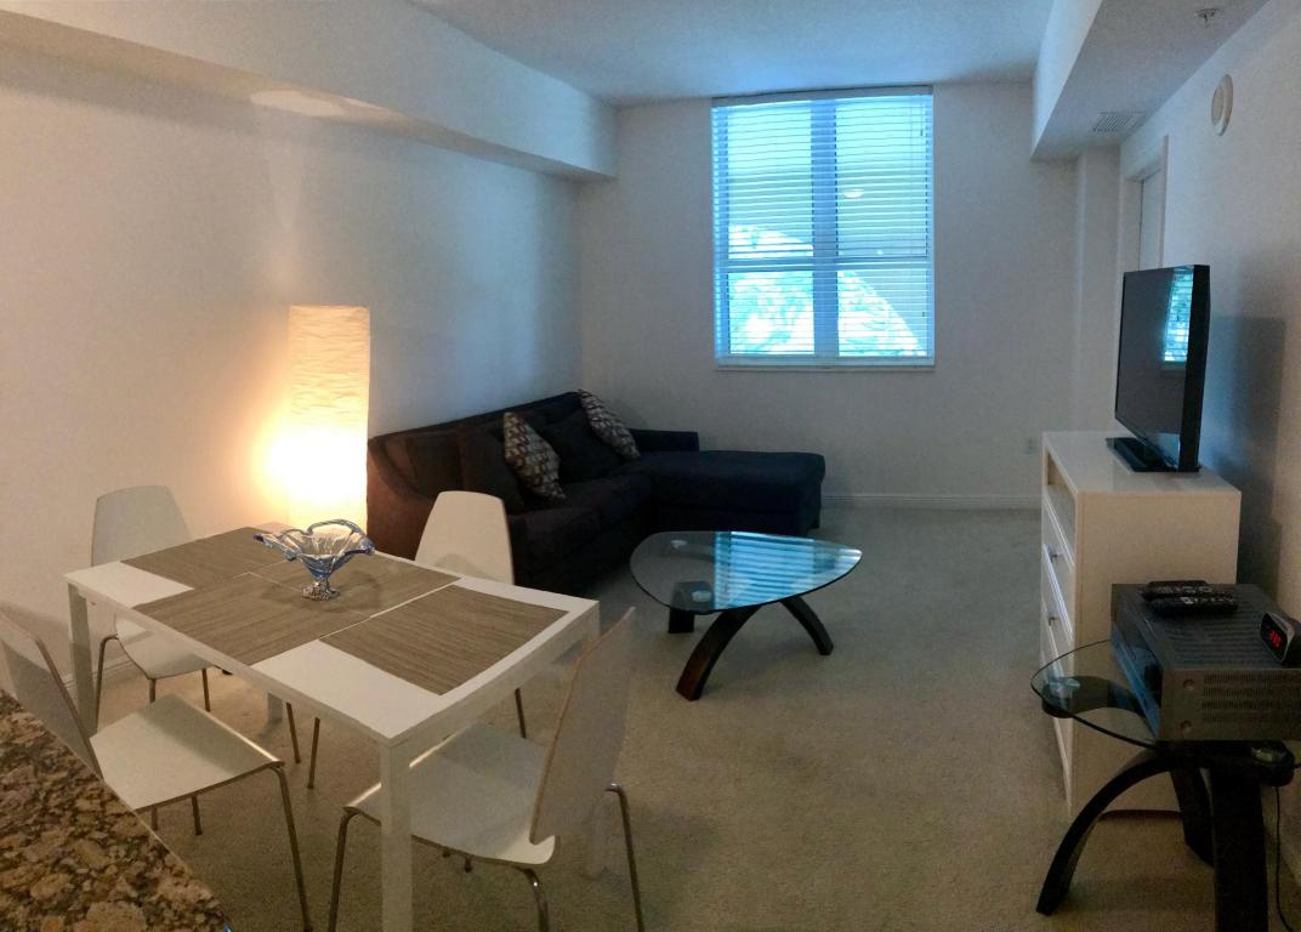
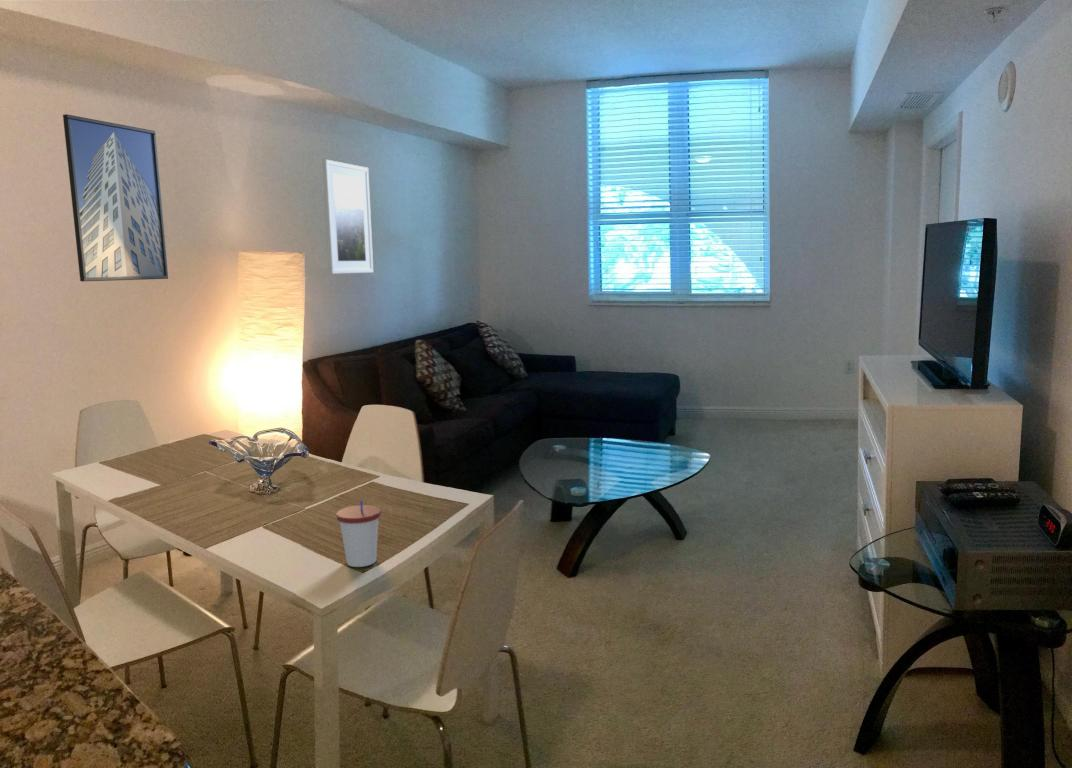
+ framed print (119, 202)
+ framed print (349, 219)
+ cup (359, 530)
